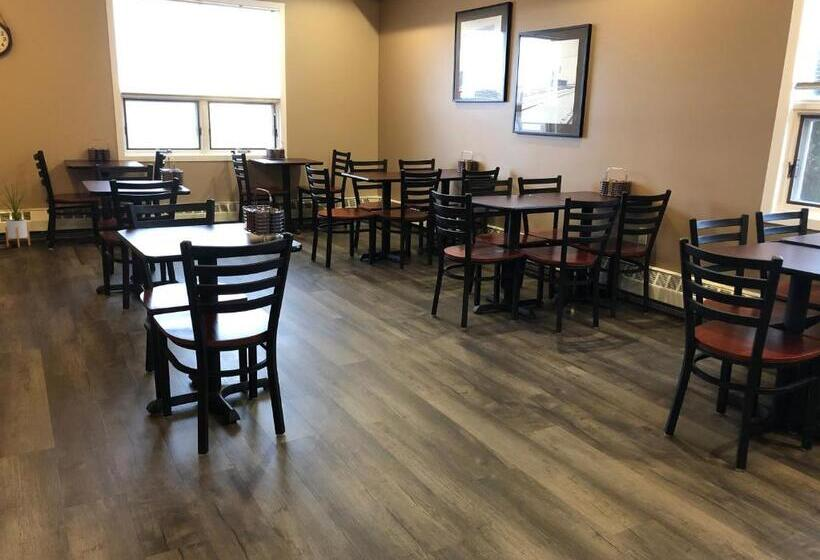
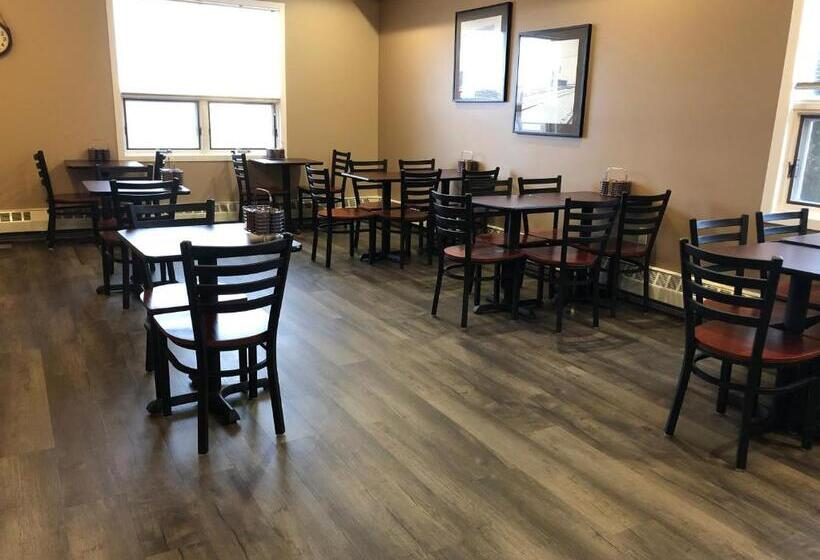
- house plant (16, 212)
